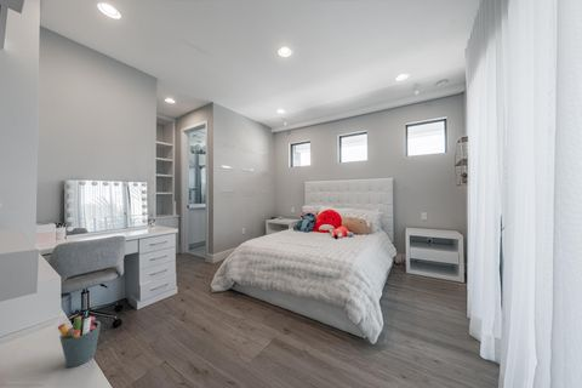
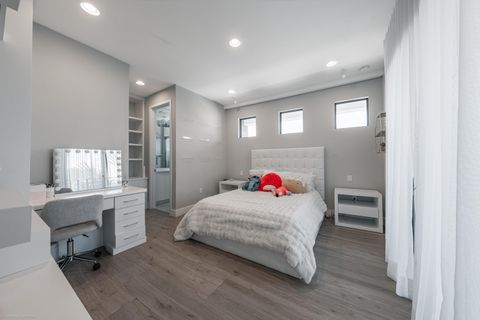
- pen holder (80, 336)
